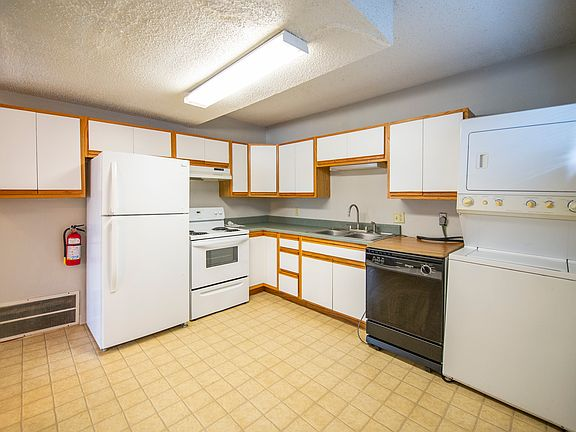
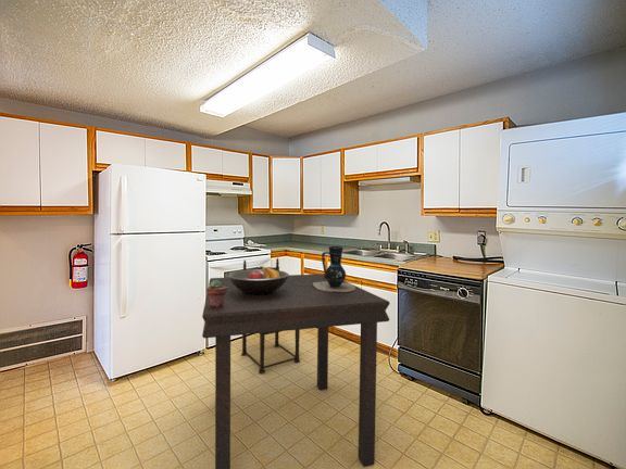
+ pitcher (334, 266)
+ potted succulent (216, 292)
+ dining chair (276, 331)
+ fruit bowl (259, 279)
+ dining table (285, 330)
